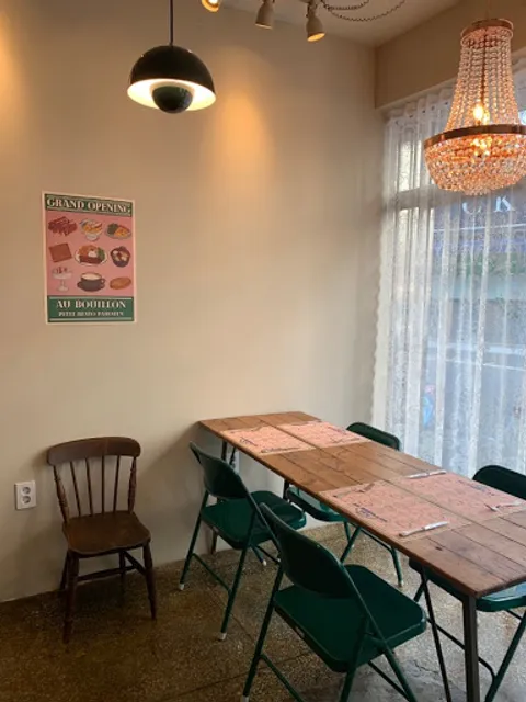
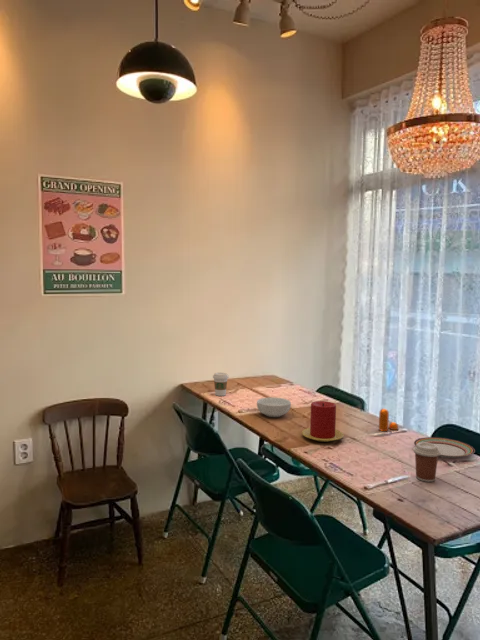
+ plate (443, 448)
+ pepper shaker (388, 418)
+ coffee cup (426, 461)
+ cereal bowl (273, 408)
+ coffee cup (220, 384)
+ candle (323, 420)
